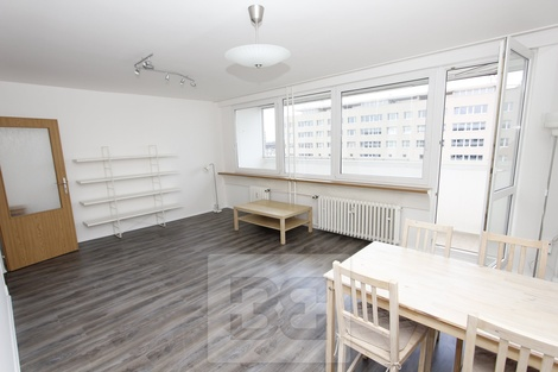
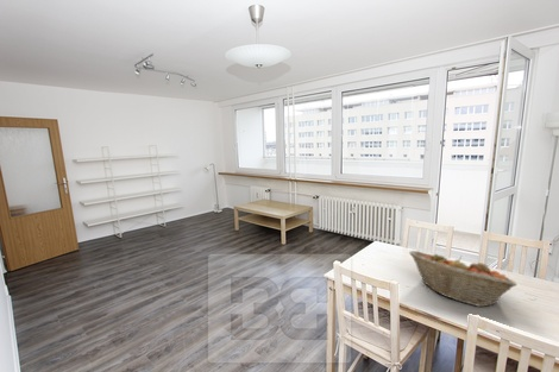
+ fruit basket (456, 272)
